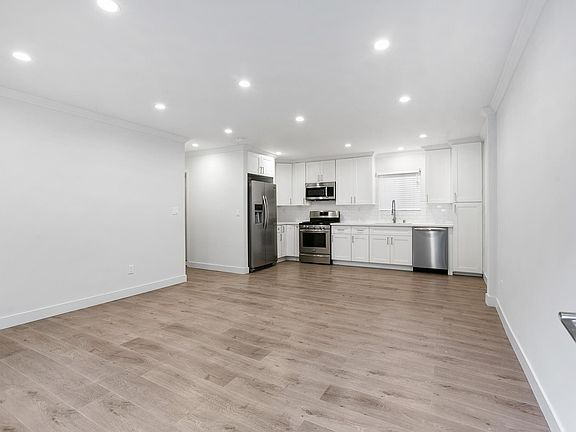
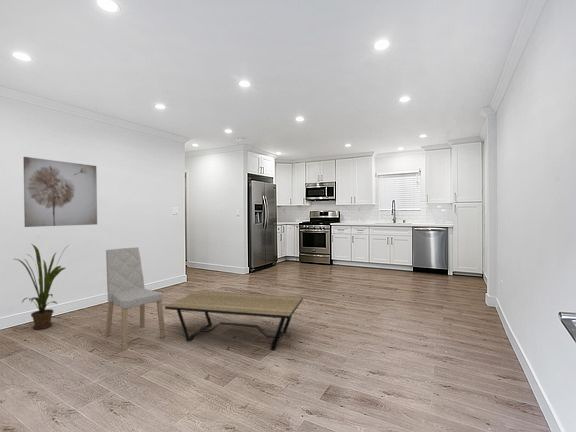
+ wall art (63, 193)
+ coffee table (237, 314)
+ dining chair (133, 293)
+ house plant (39, 285)
